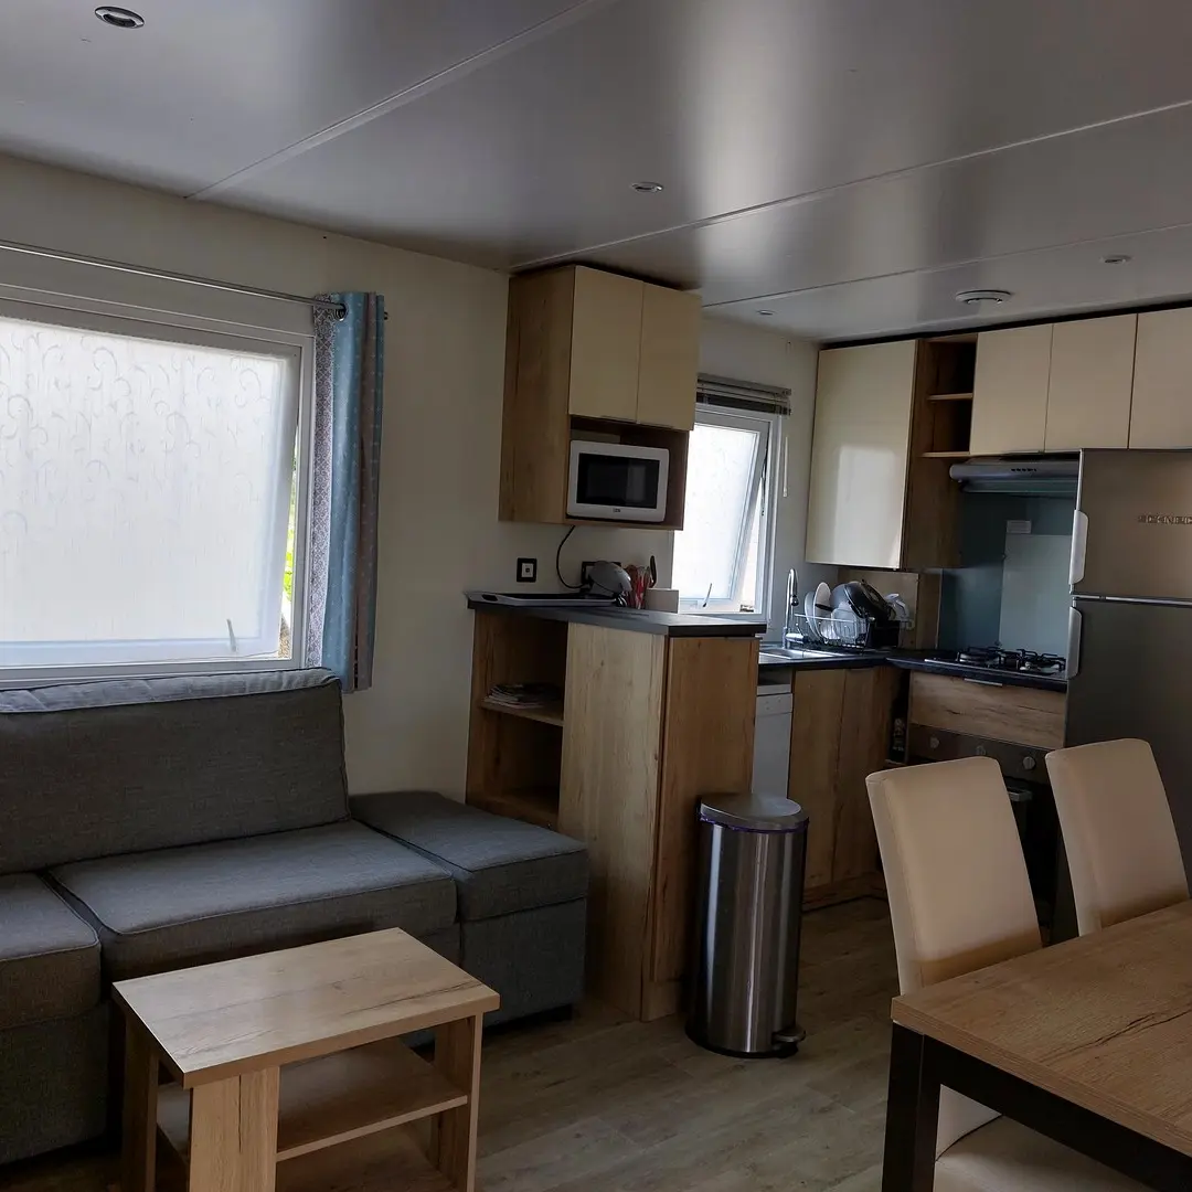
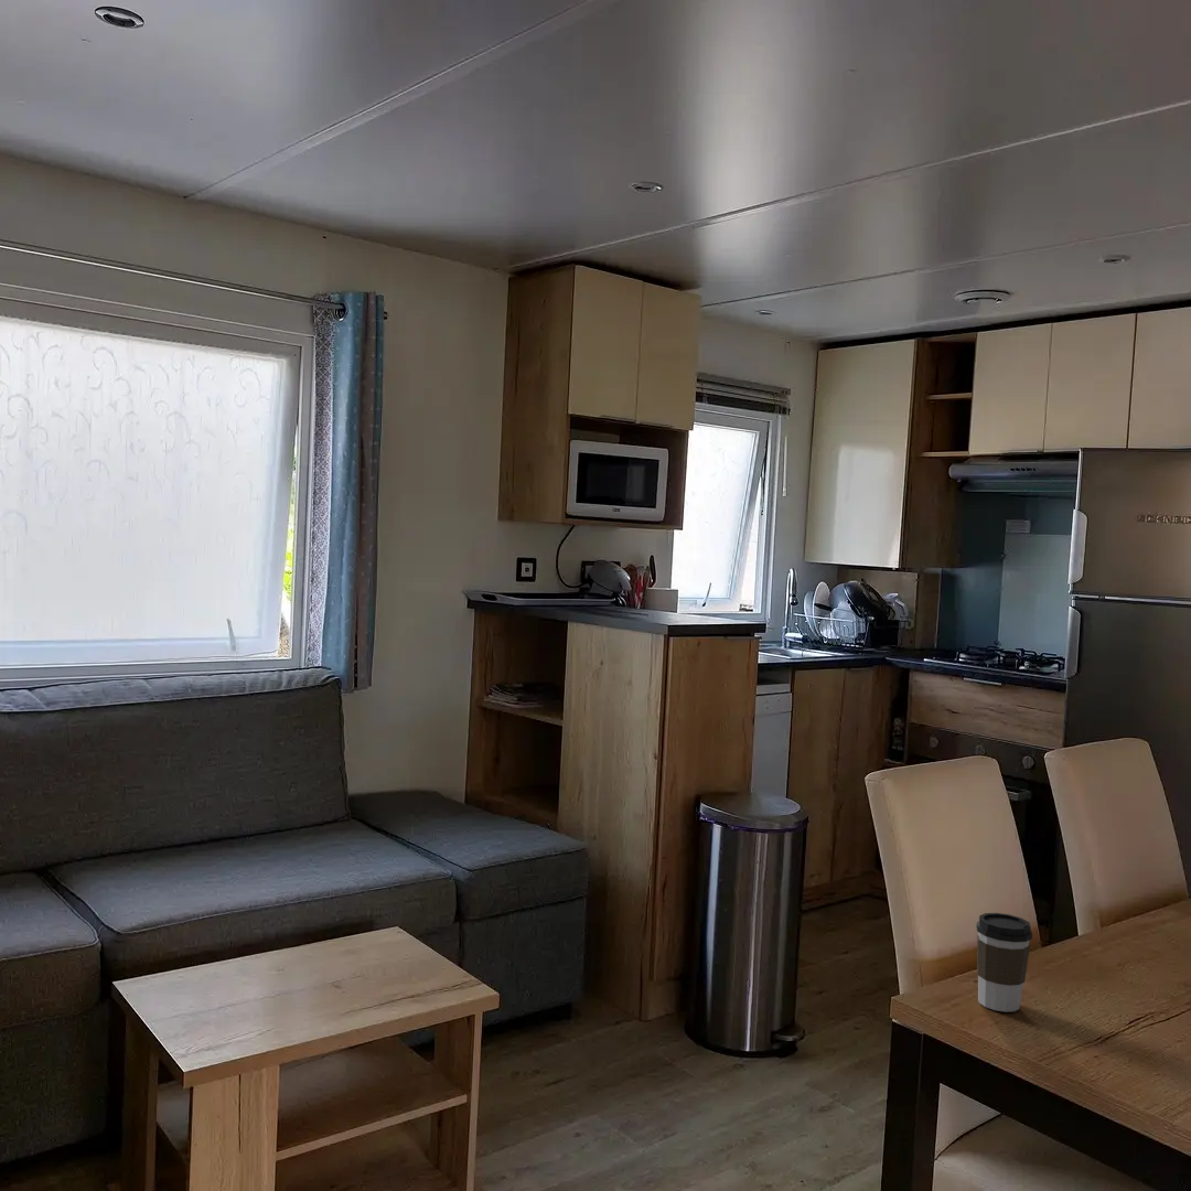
+ coffee cup (1001, 962)
